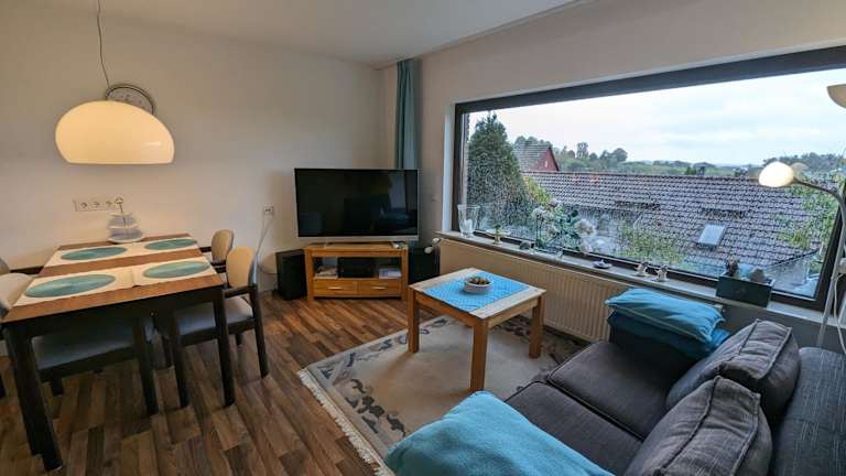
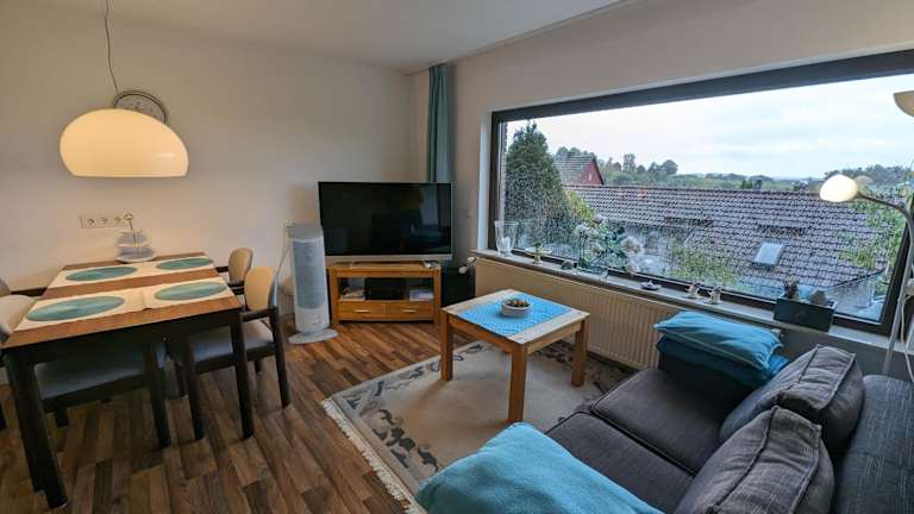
+ air purifier (308, 281)
